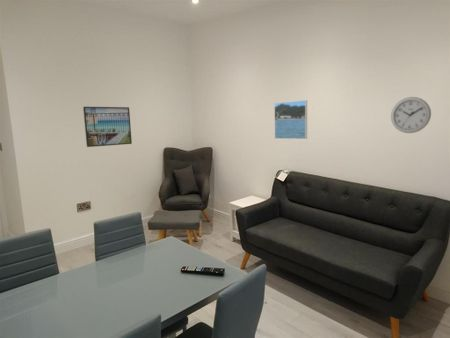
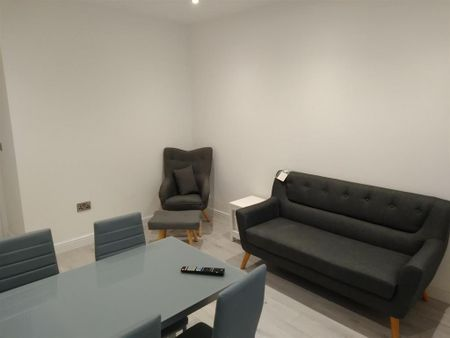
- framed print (290, 120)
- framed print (108, 126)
- wall clock (410, 115)
